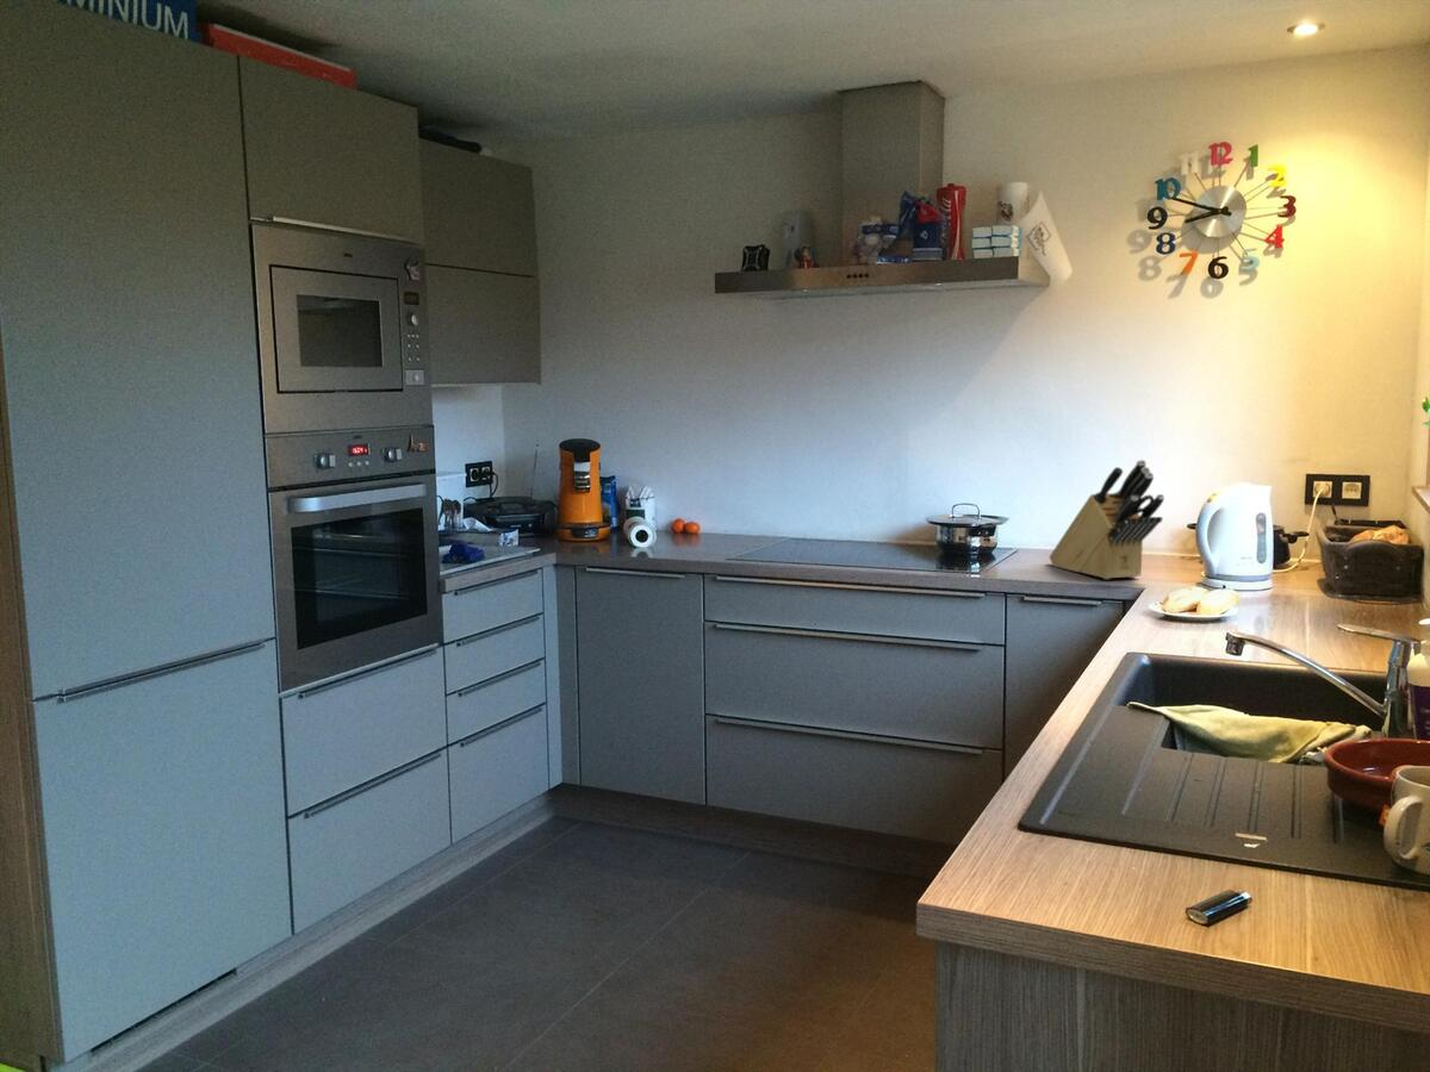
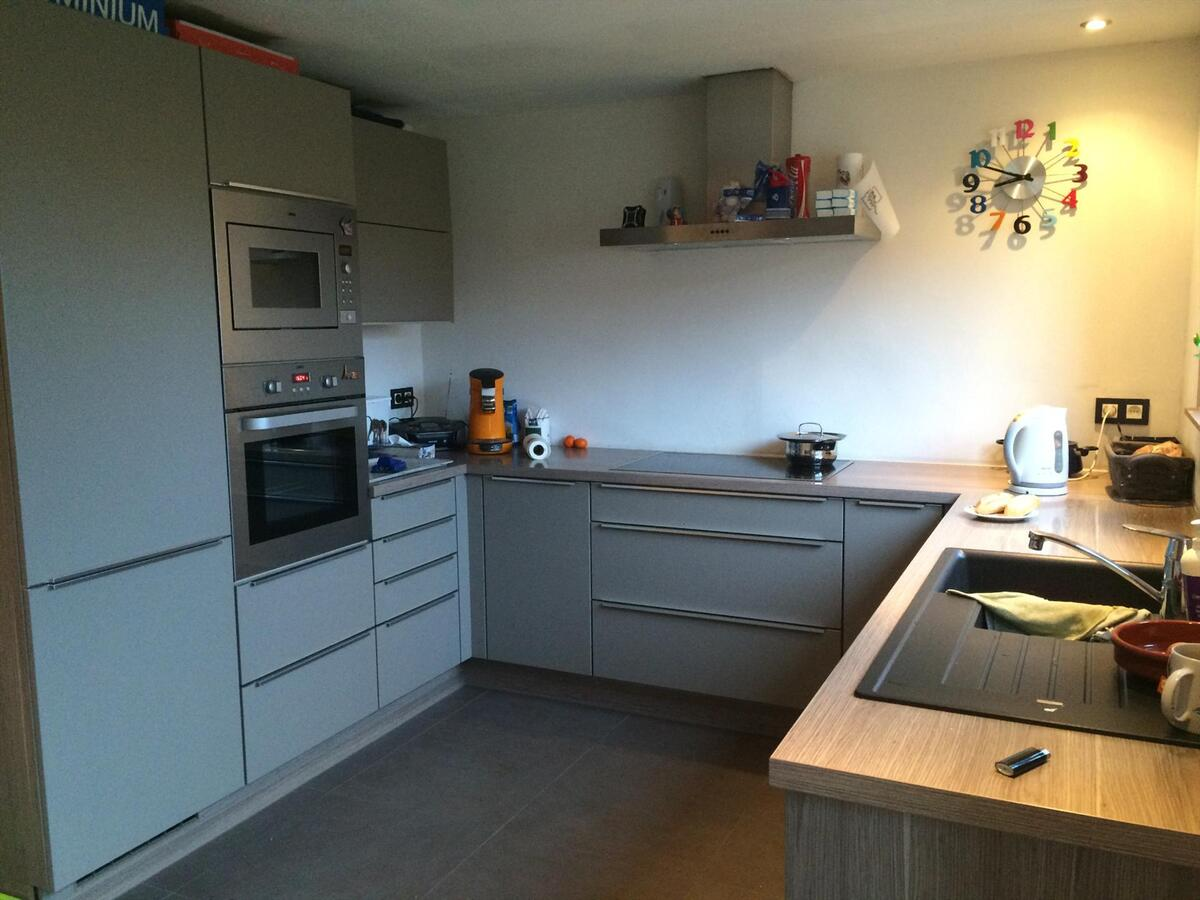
- knife block (1105, 516)
